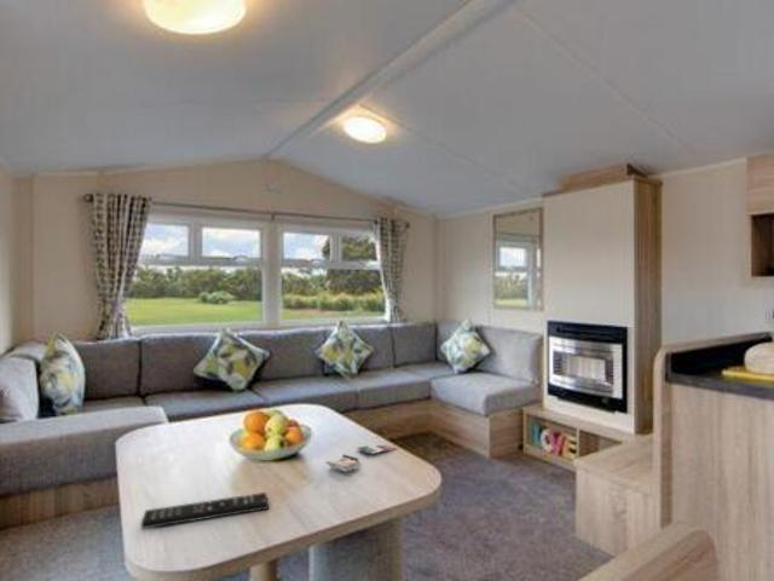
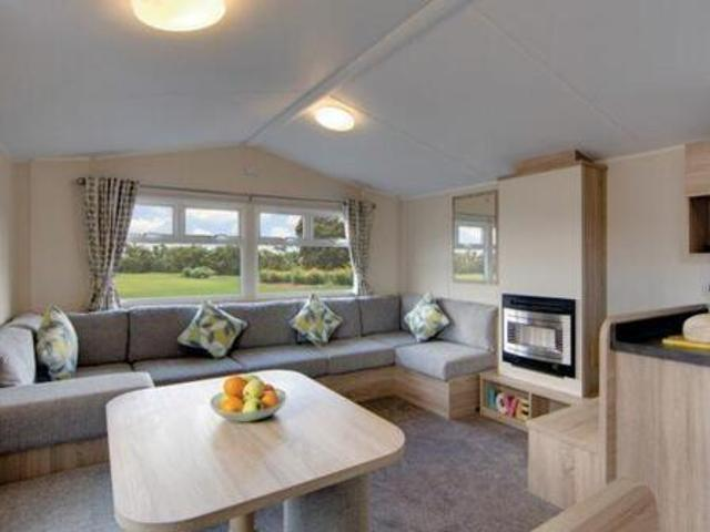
- remote control (208, 508)
- magazine (363, 450)
